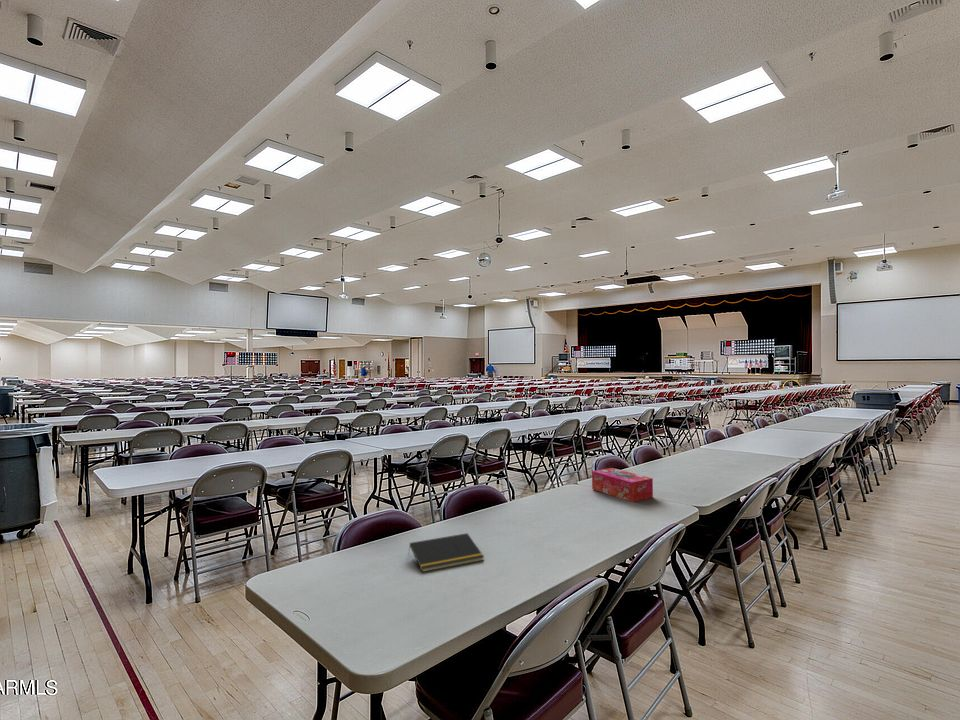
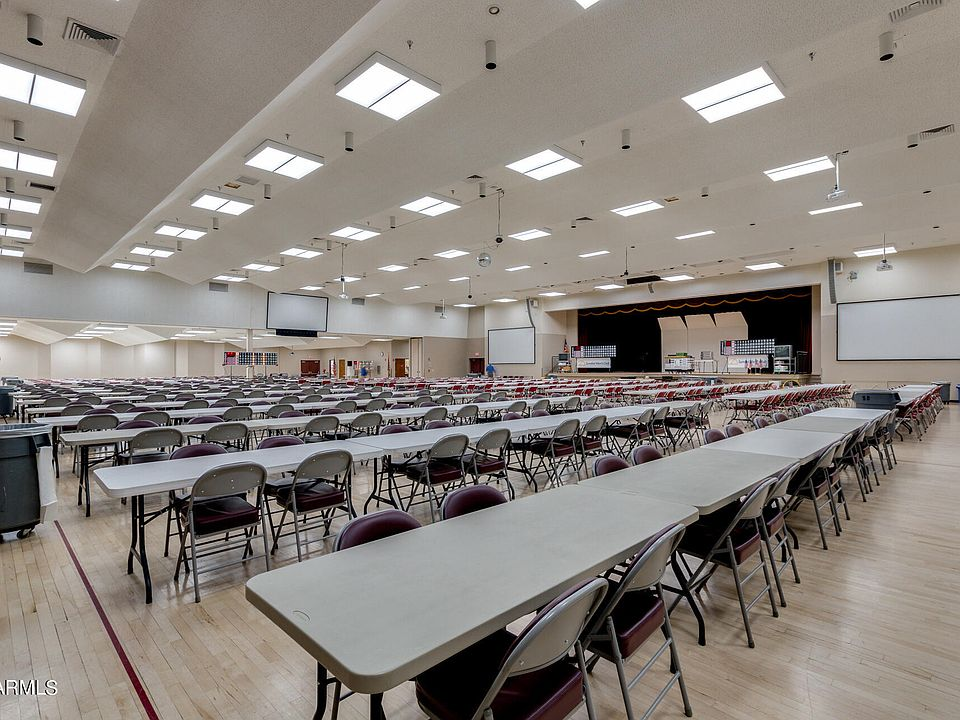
- notepad (446, 551)
- tissue box (621, 483)
